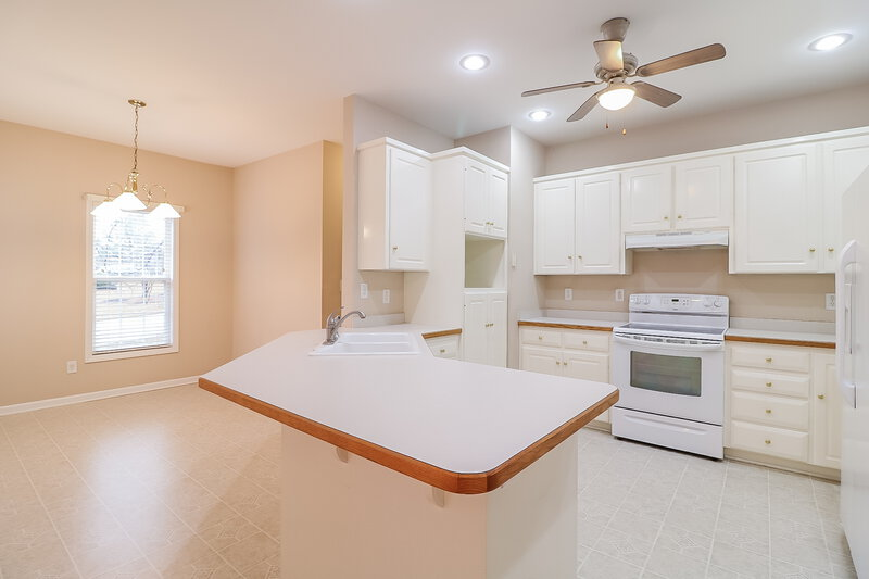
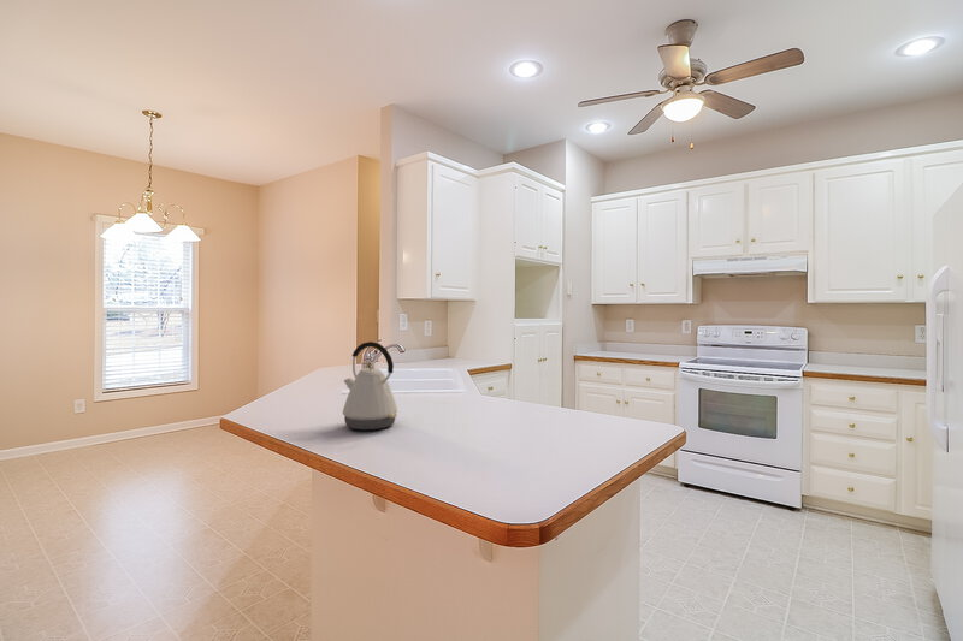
+ kettle (368, 382)
